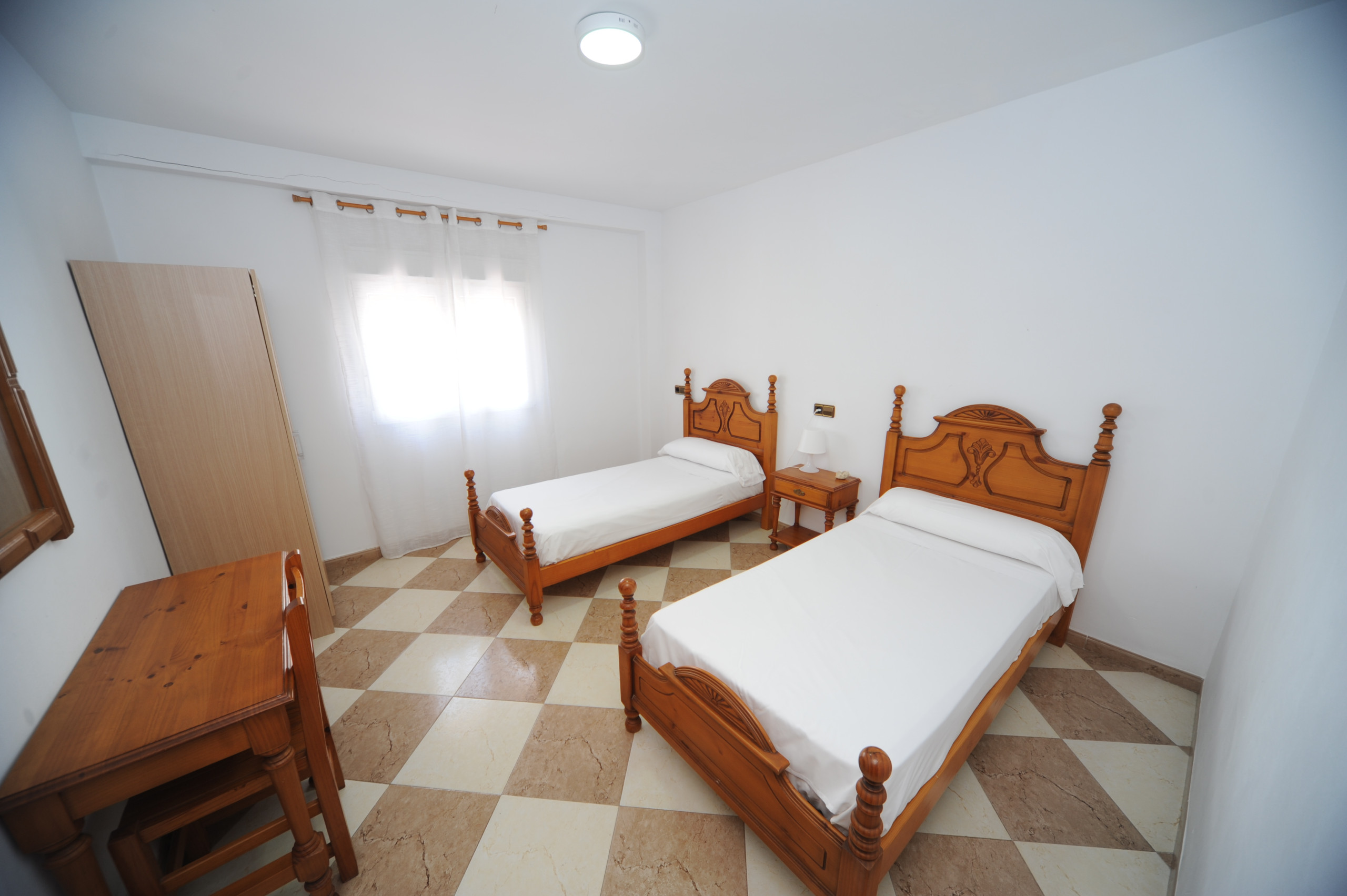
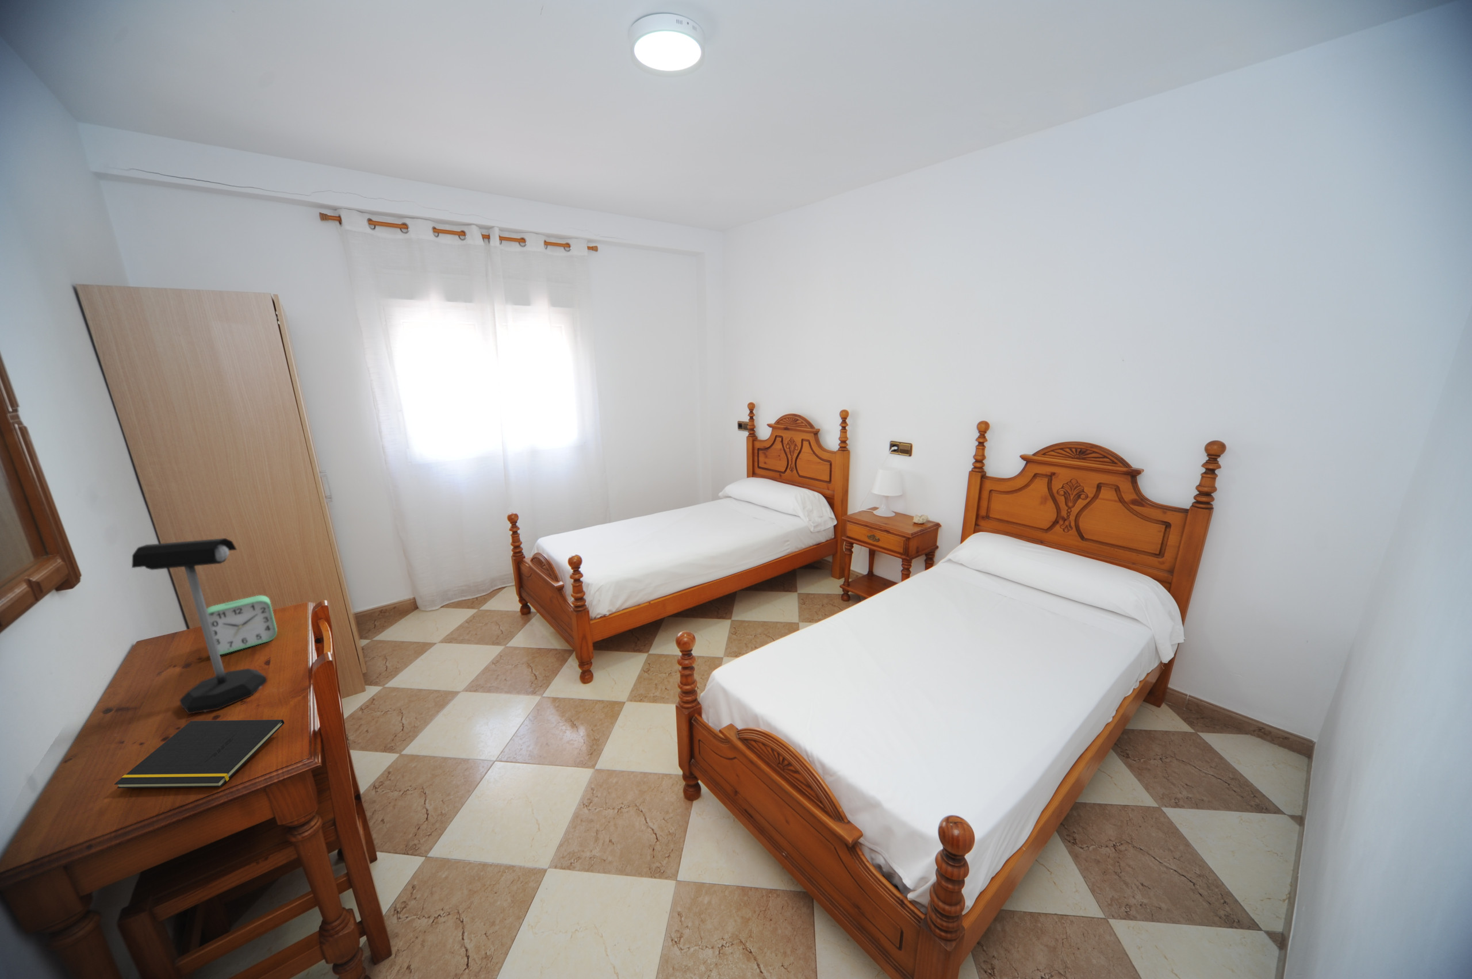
+ alarm clock (240, 623)
+ notepad (204, 752)
+ mailbox (205, 621)
